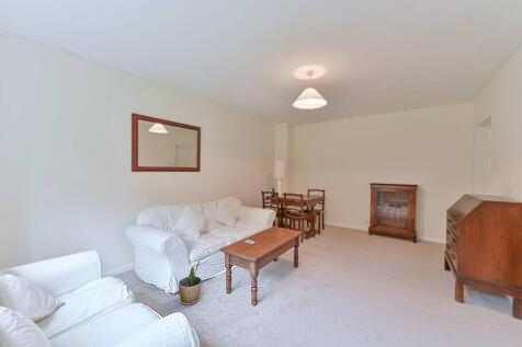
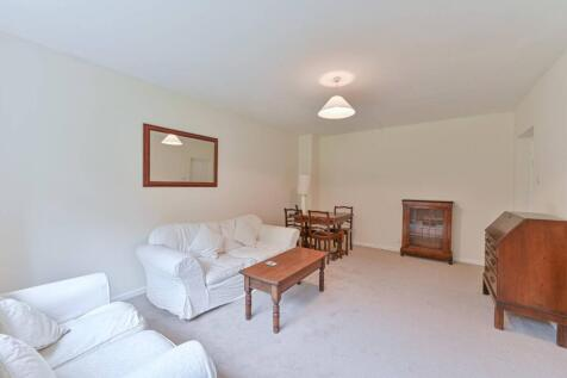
- potted plant (190, 280)
